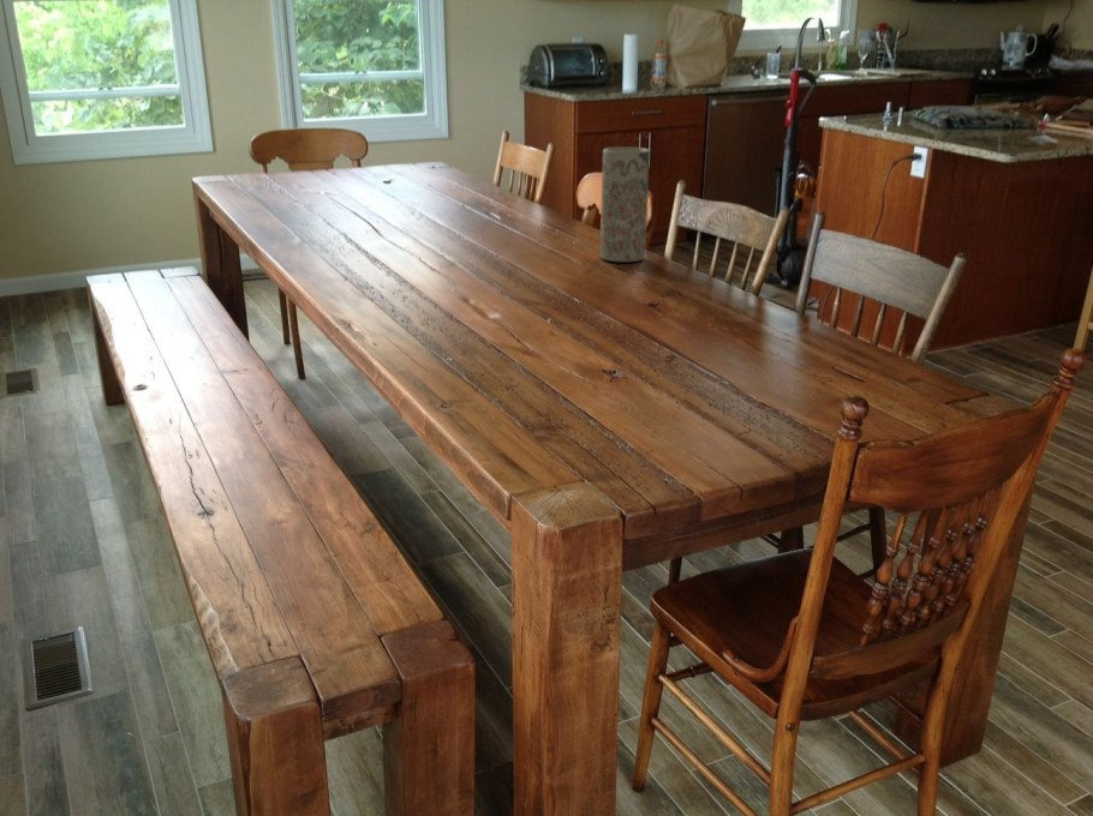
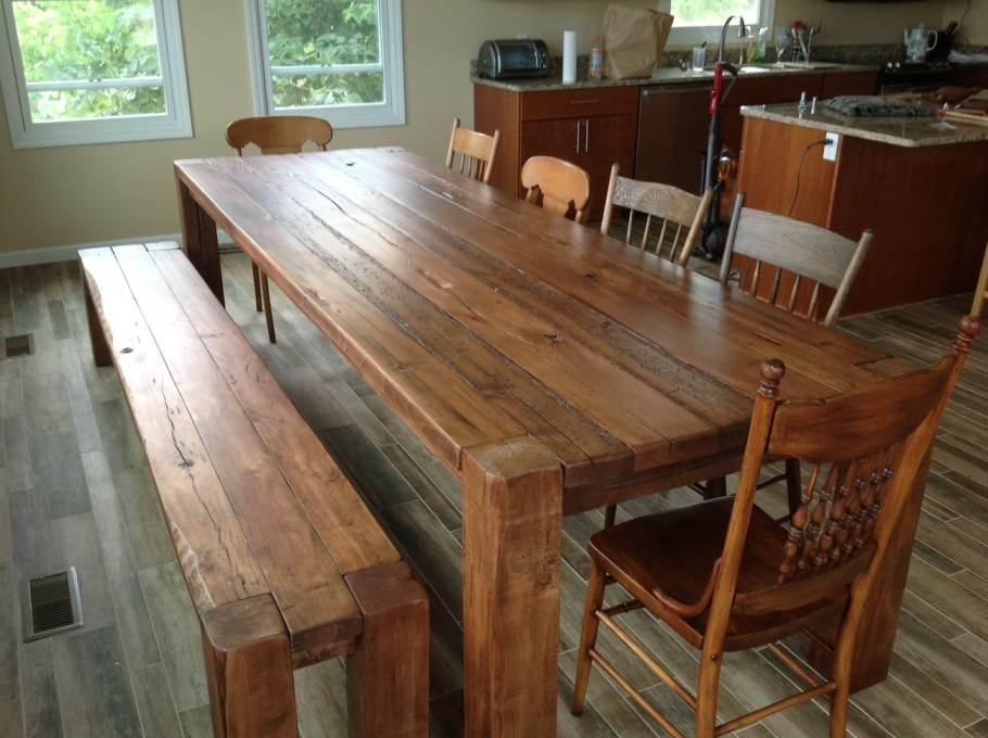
- vase (623, 204)
